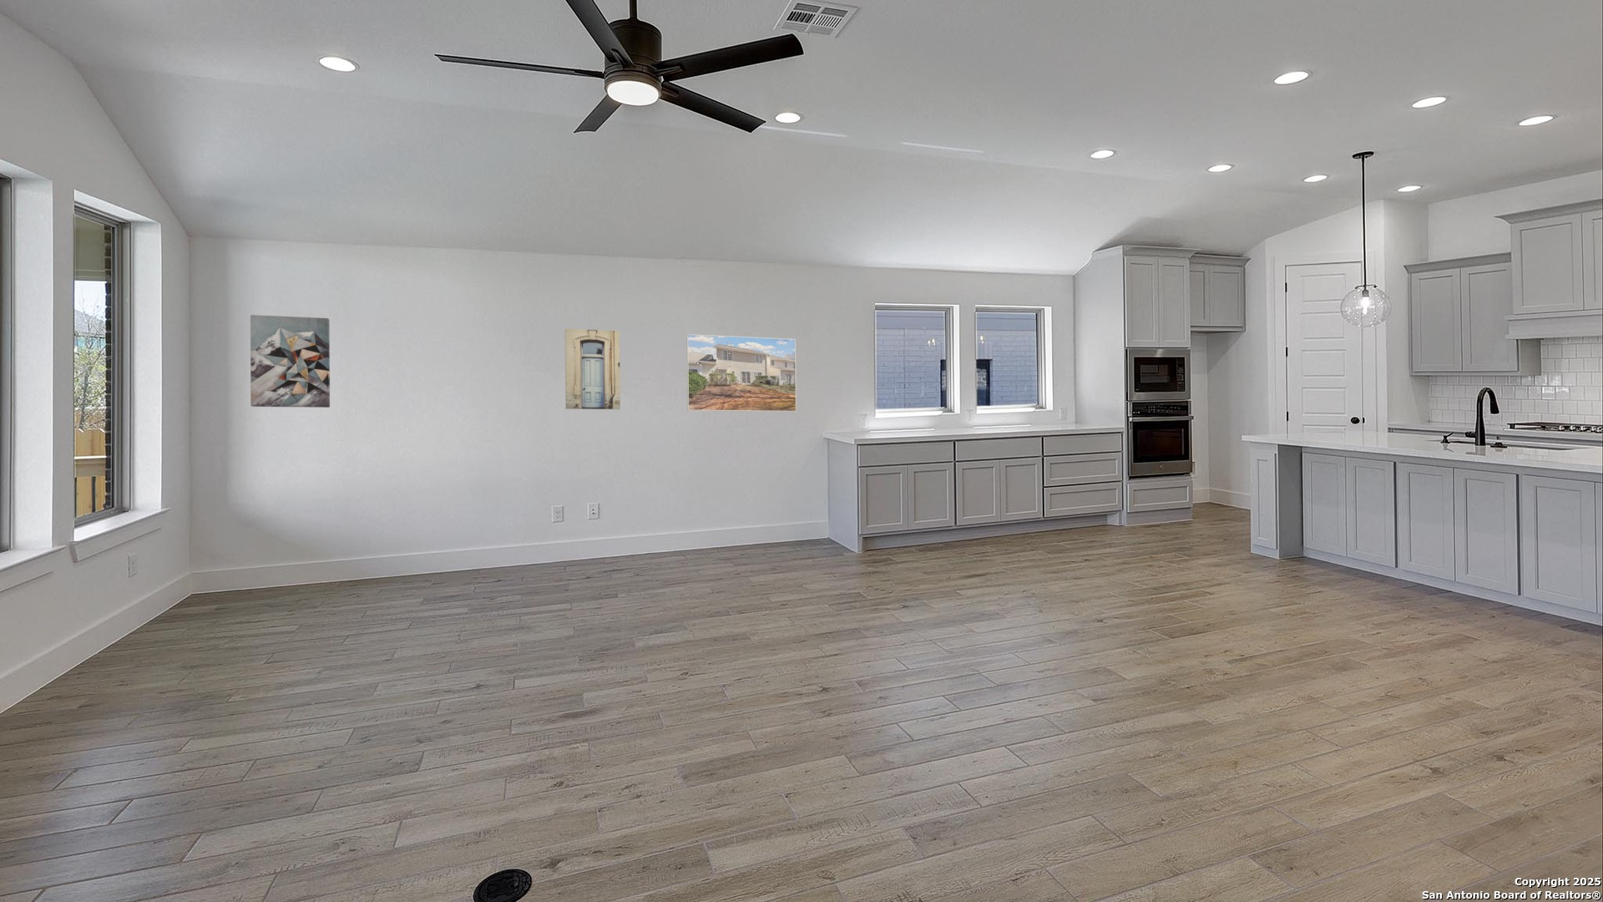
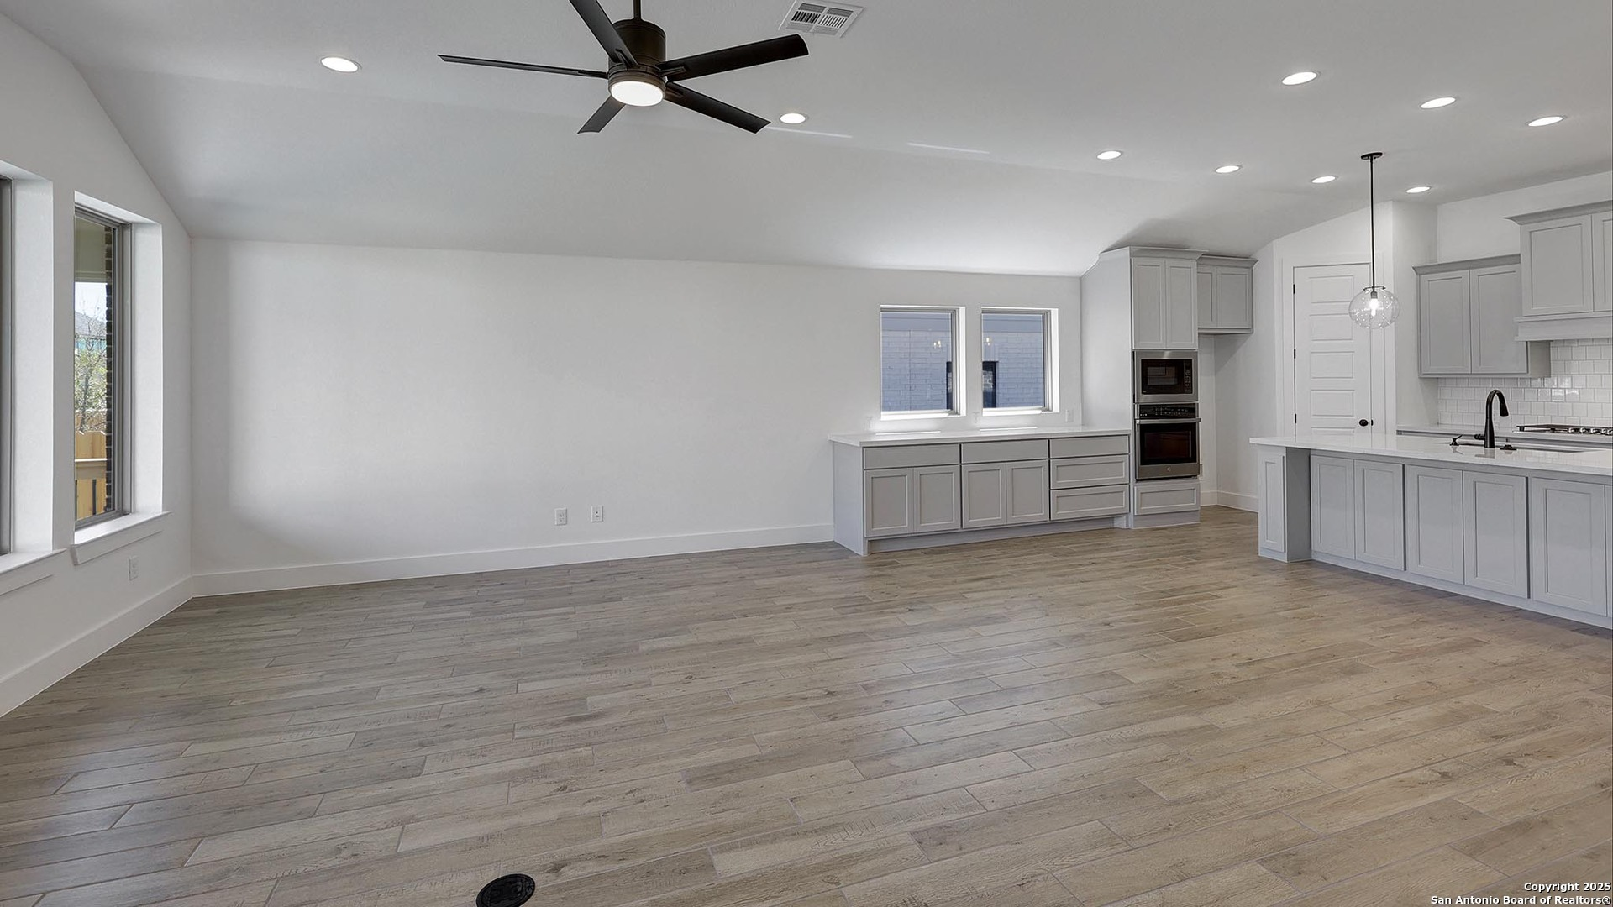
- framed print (742, 373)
- wall art (592, 369)
- wall art (291, 361)
